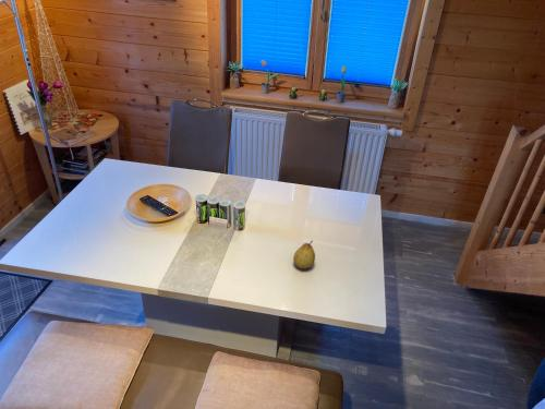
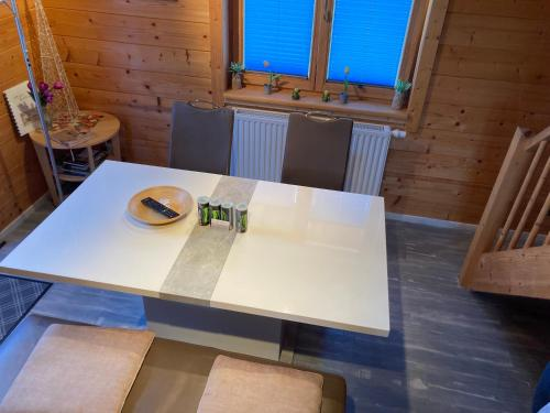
- fruit (304, 253)
